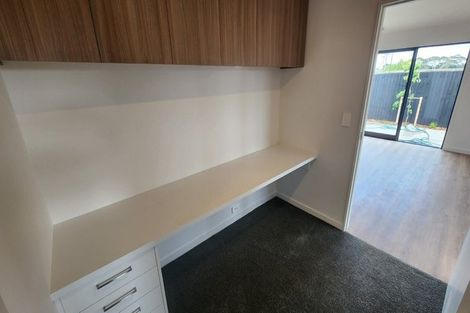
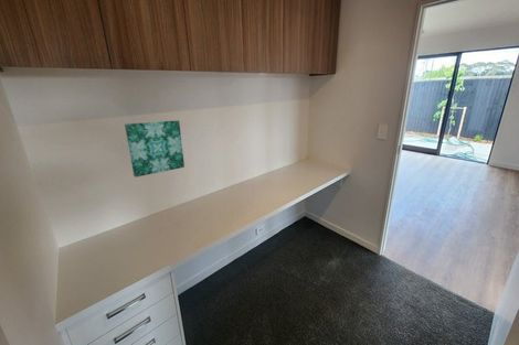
+ wall art (157, 147)
